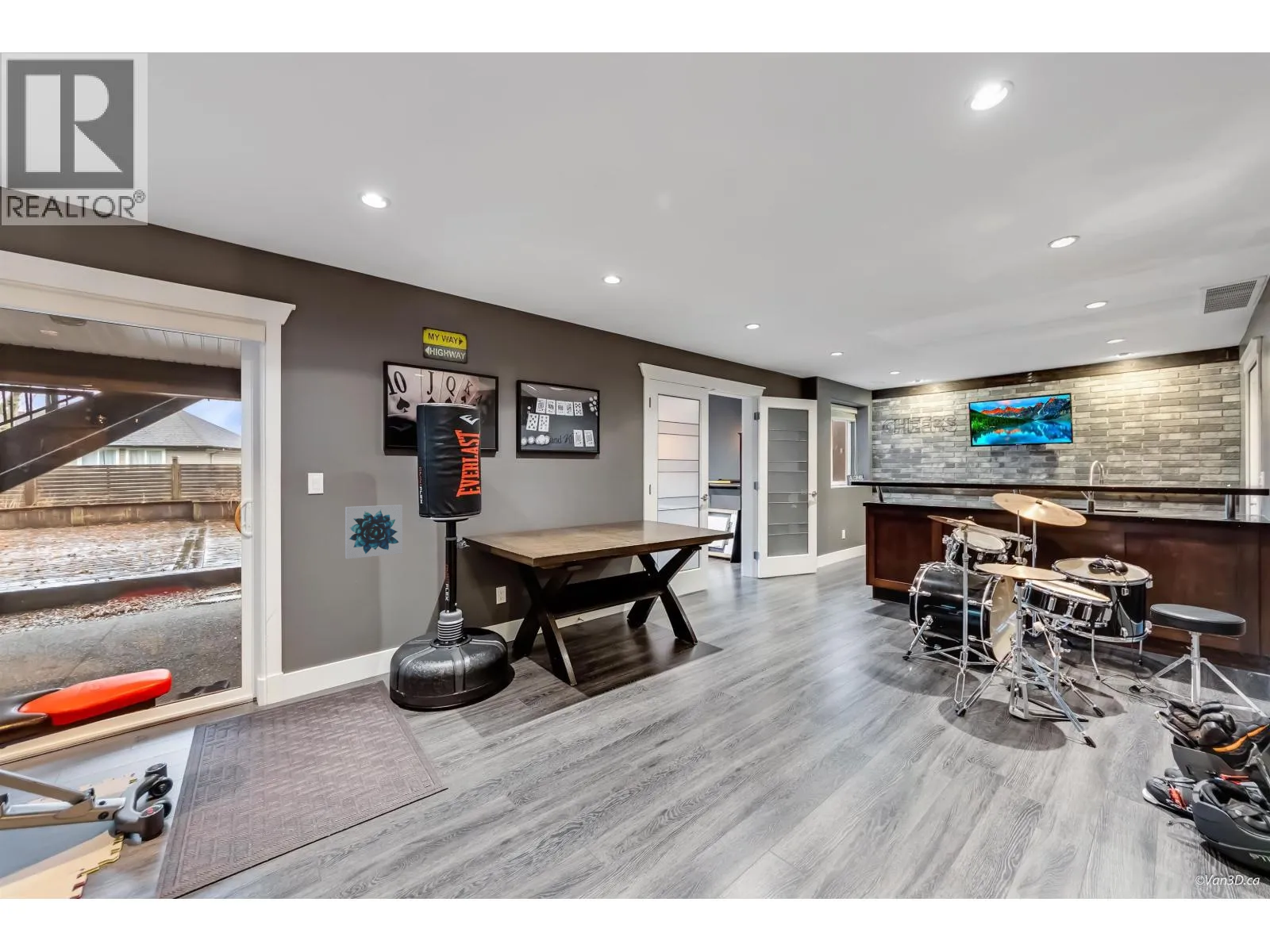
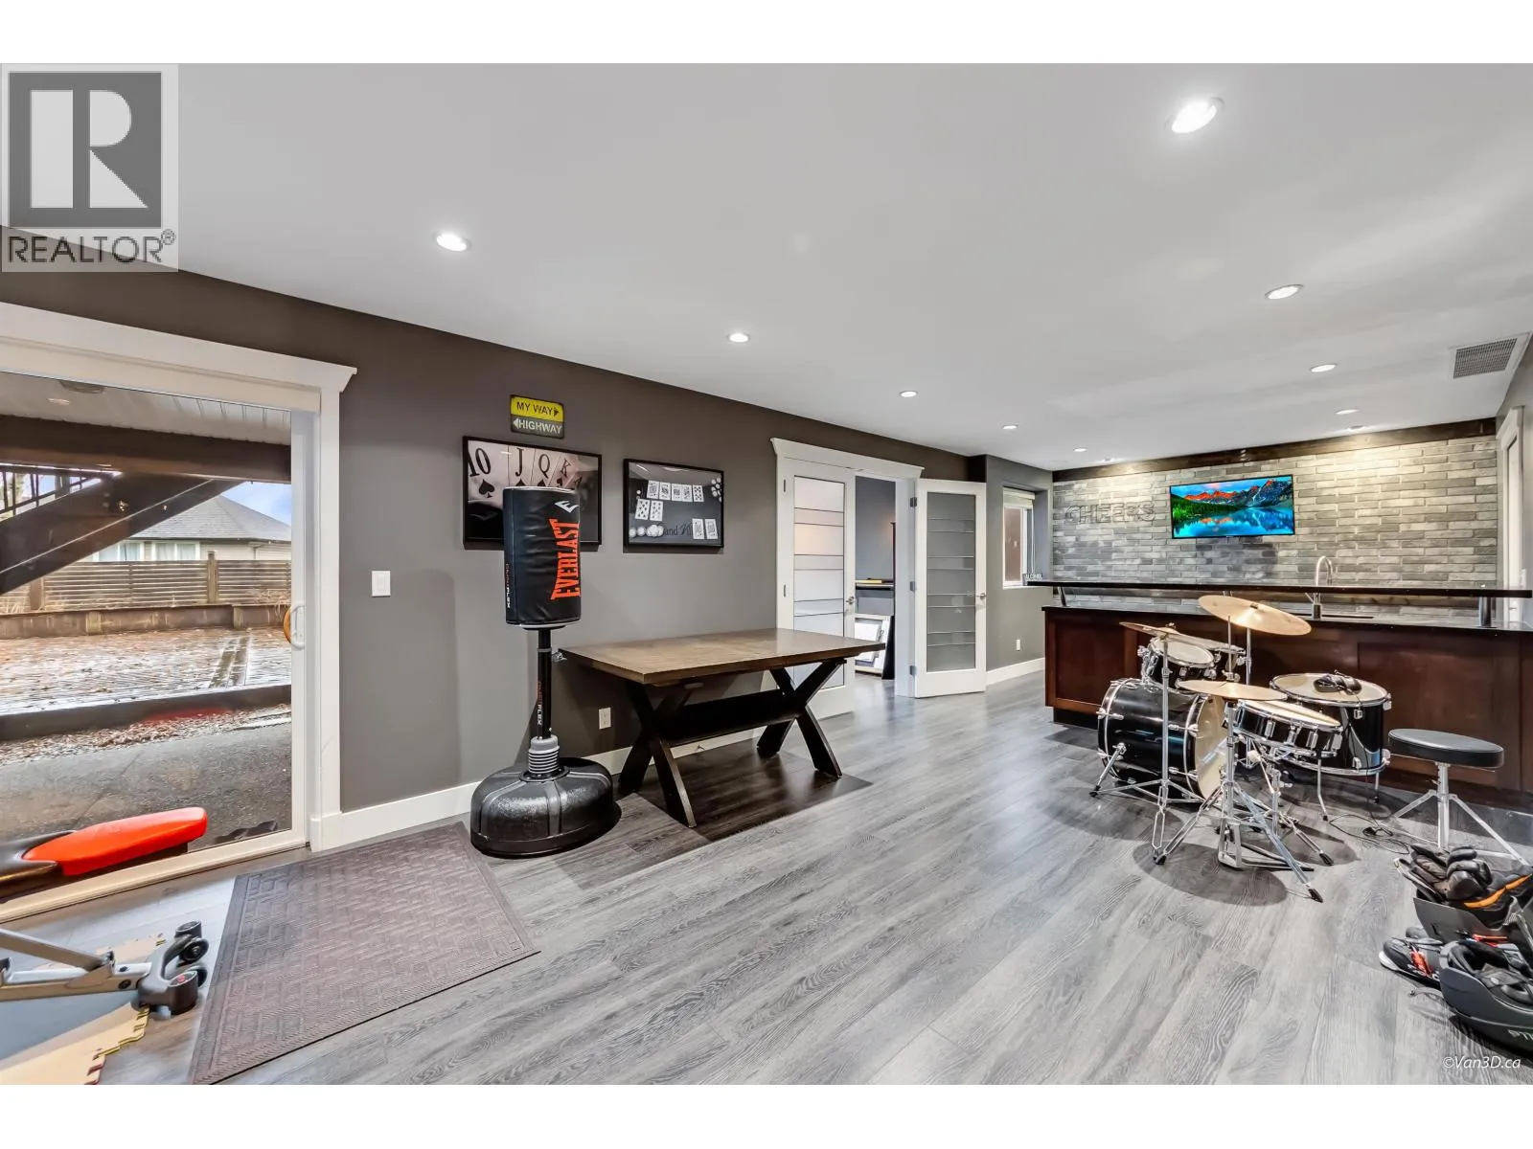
- wall art (375, 531)
